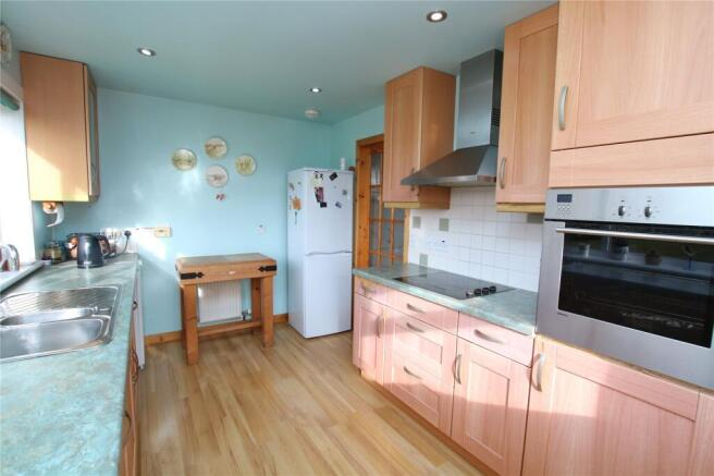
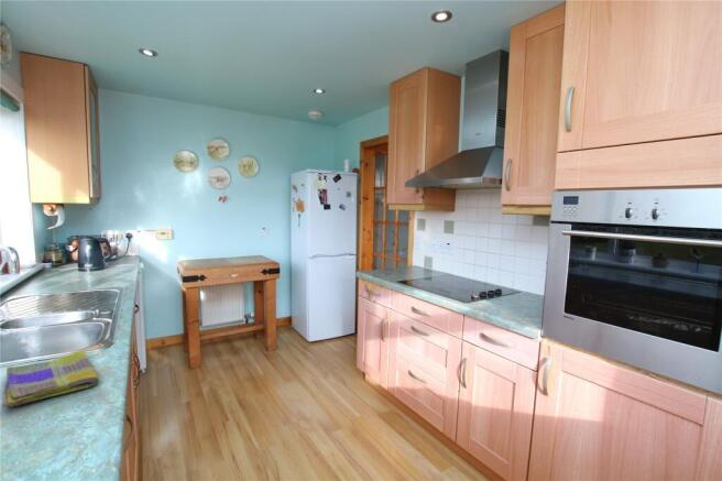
+ dish towel (52, 374)
